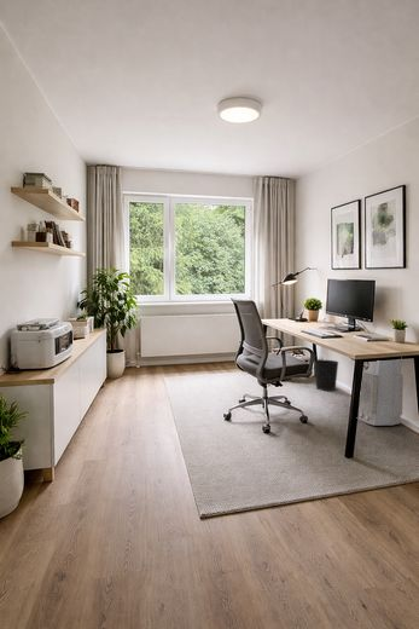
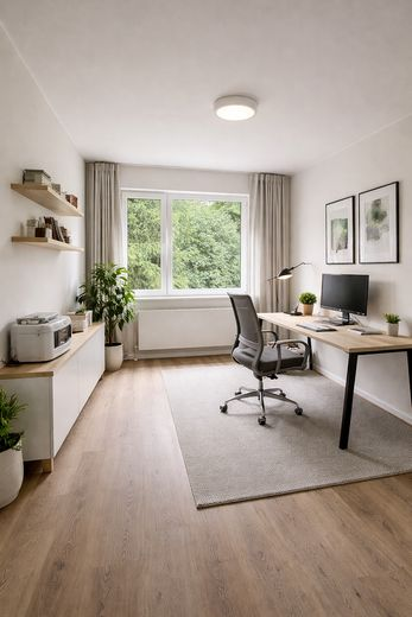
- wastebasket (325, 375)
- air purifier (379, 387)
